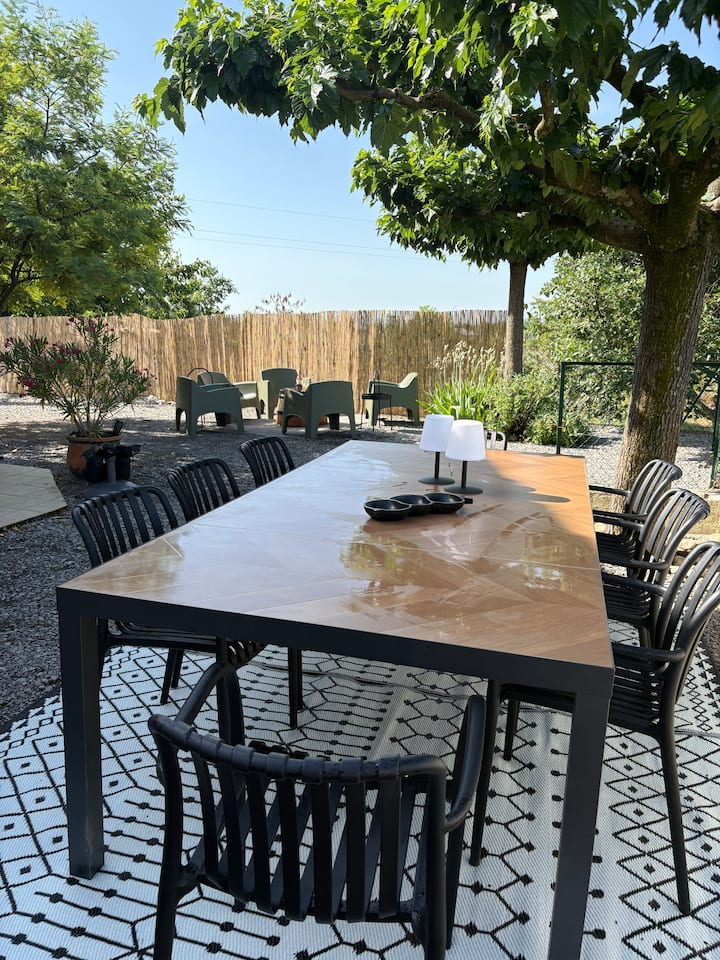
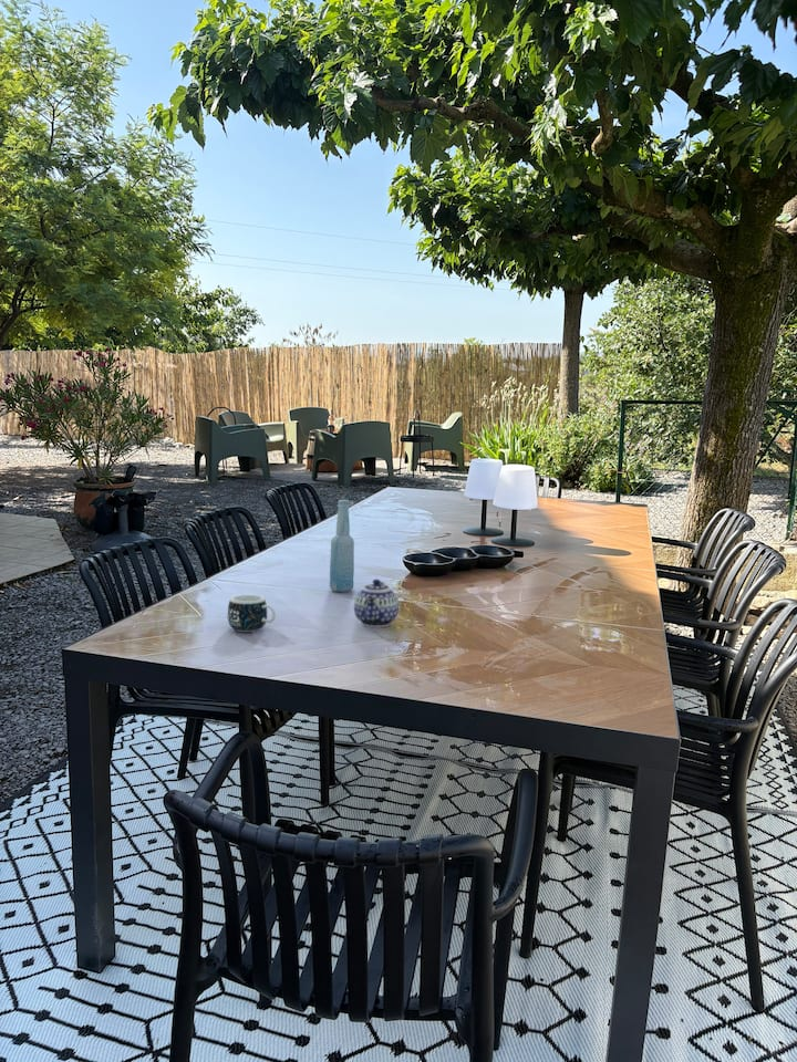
+ bottle (342, 544)
+ mug (252, 614)
+ teapot (376, 601)
